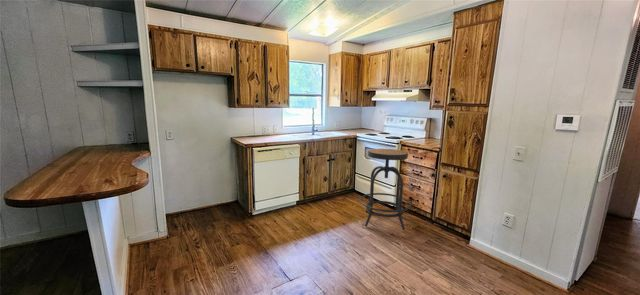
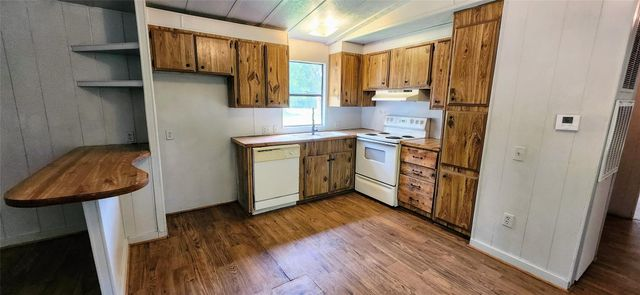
- bar stool (385, 193)
